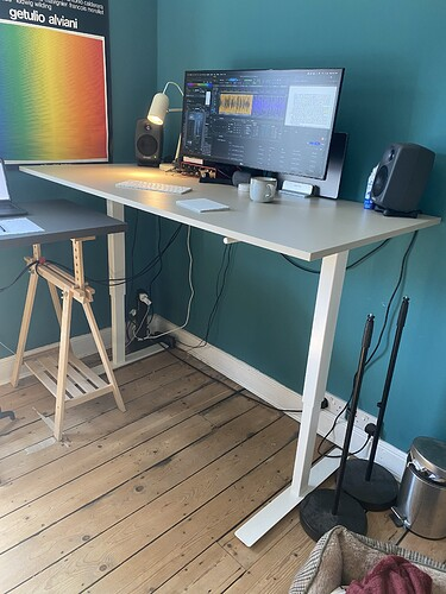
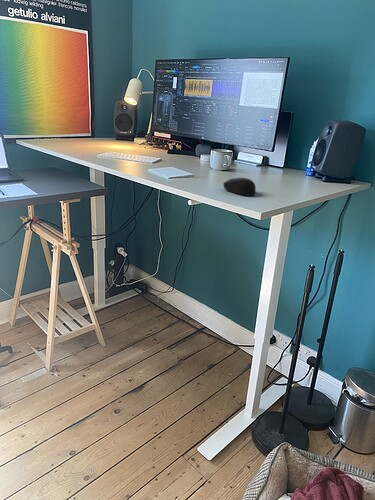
+ computer mouse (239, 184)
